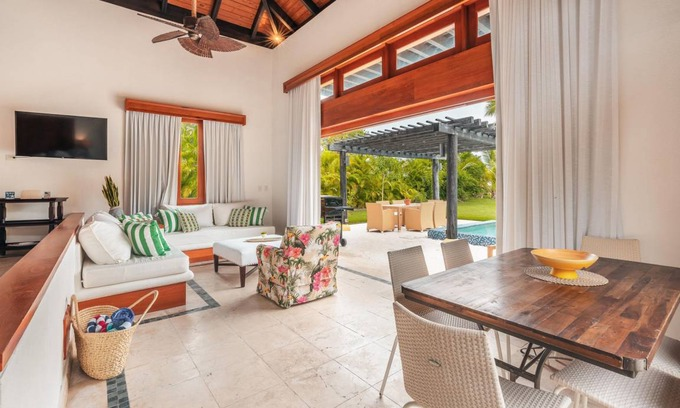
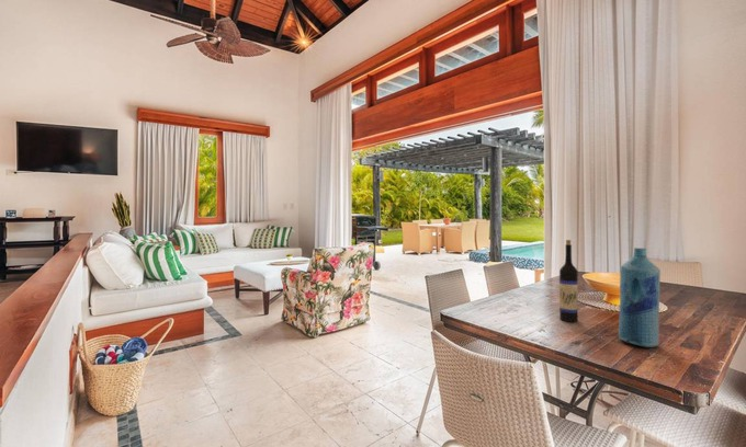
+ bottle (638, 295)
+ wine bottle (568, 279)
